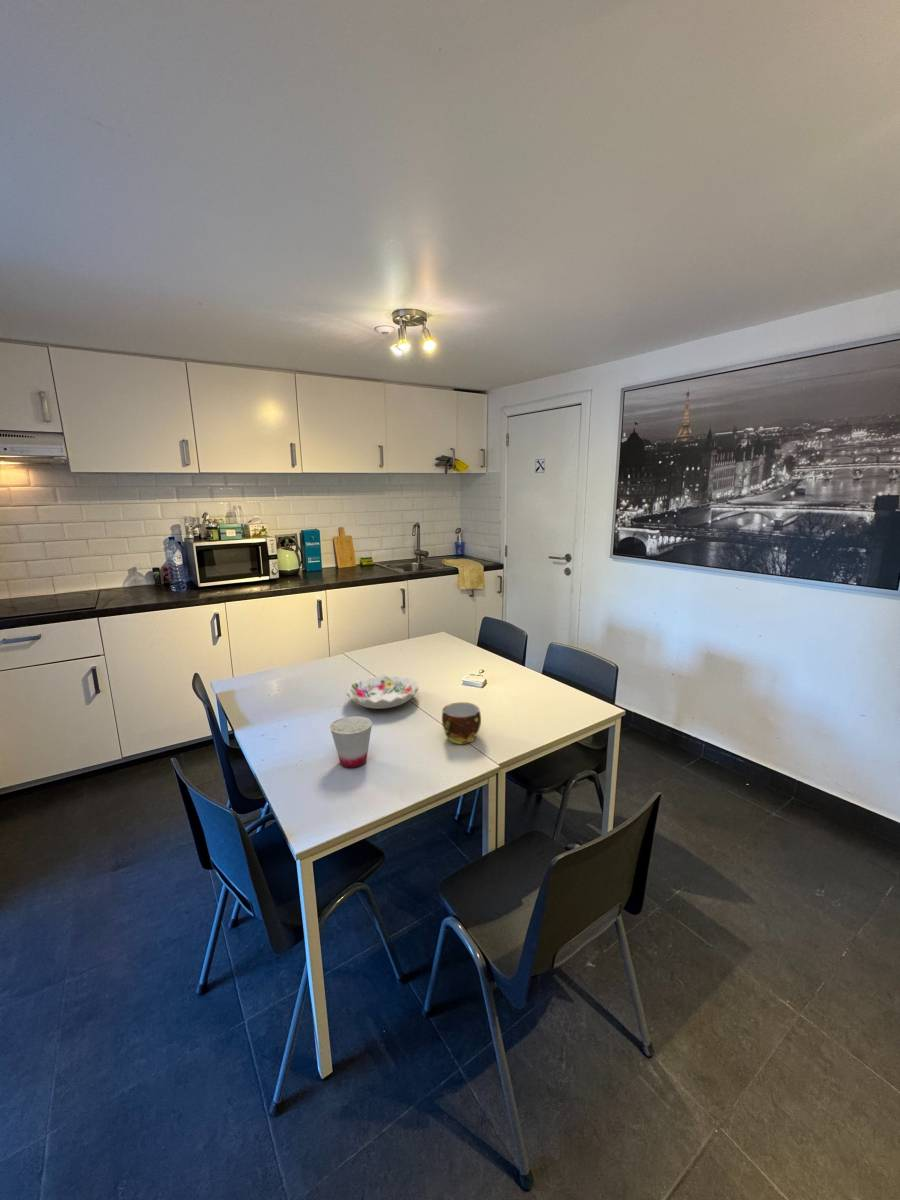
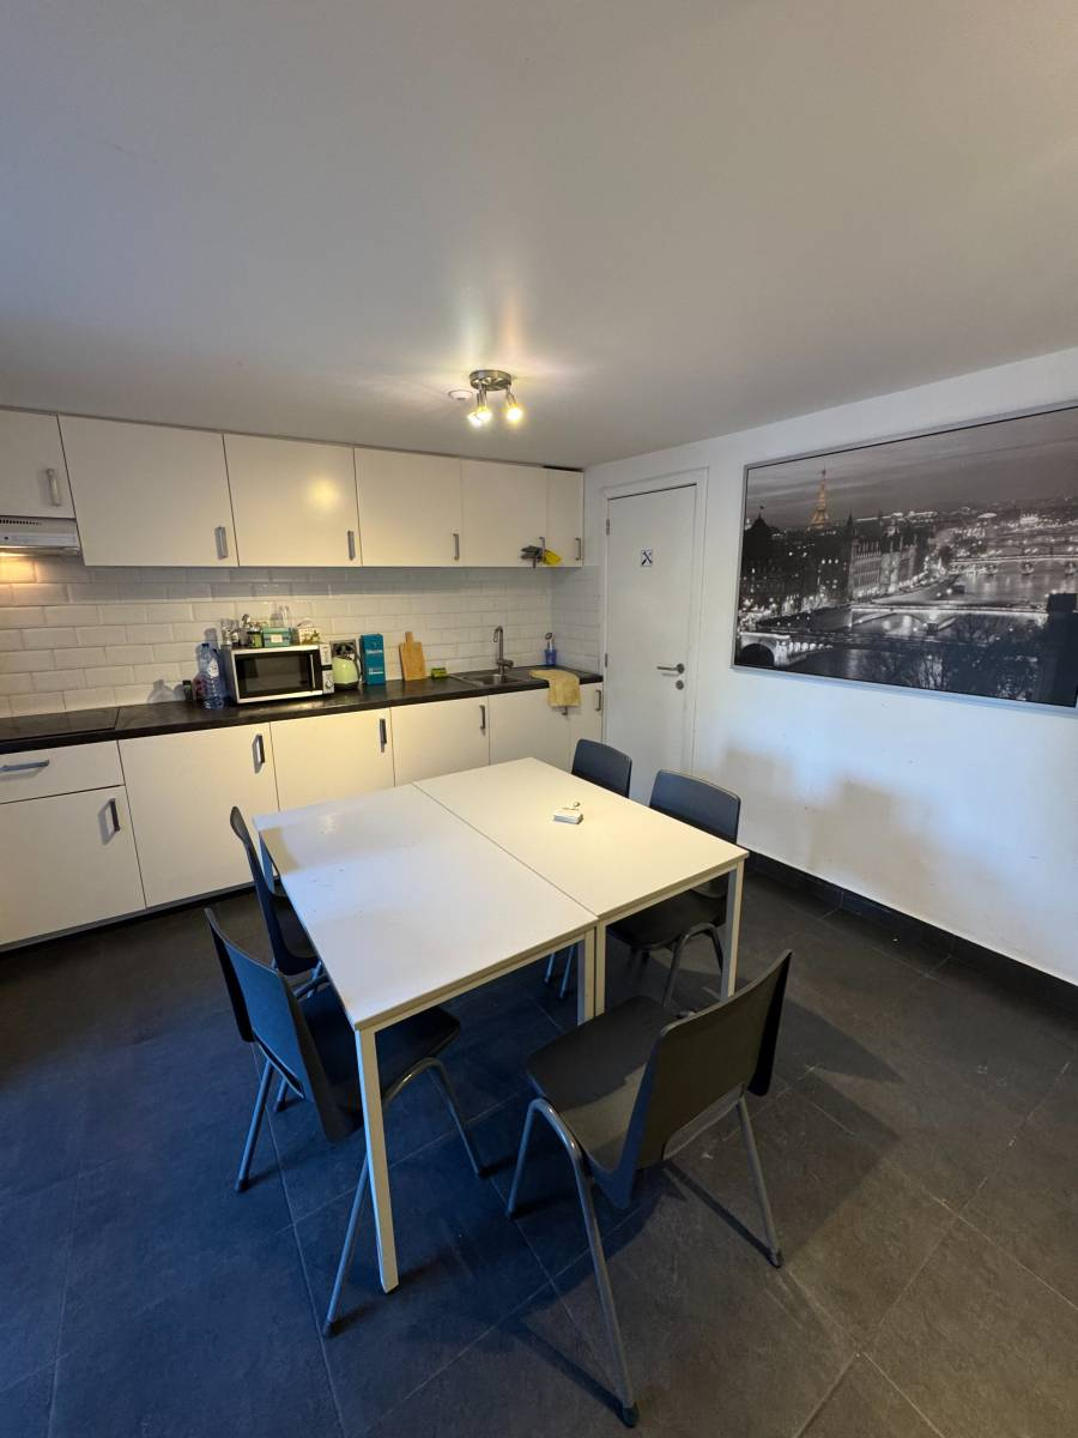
- cup (461, 725)
- decorative bowl (383, 694)
- cup (352, 743)
